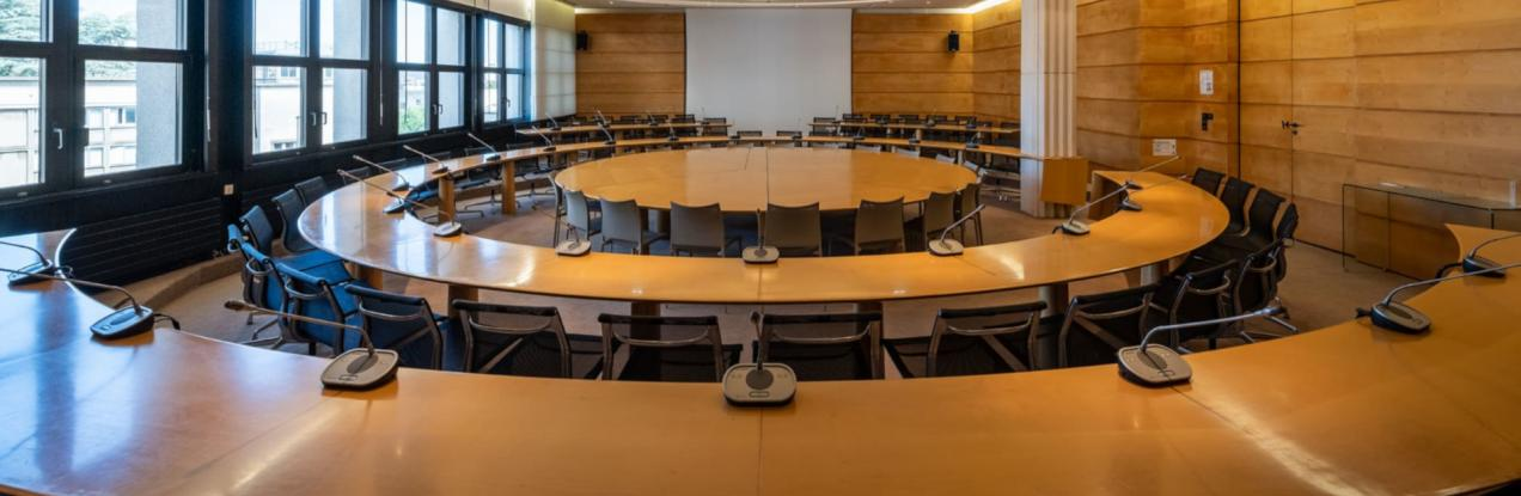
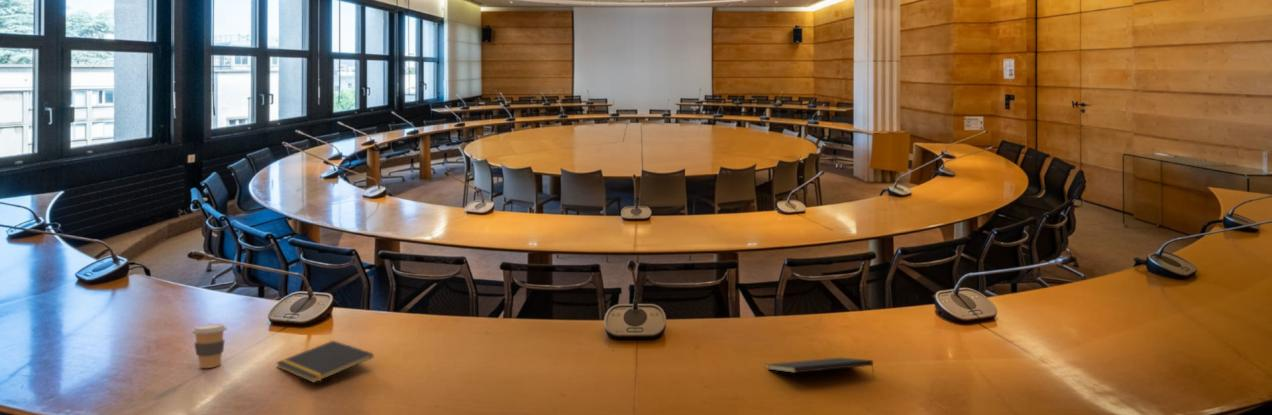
+ notepad (324, 360)
+ coffee cup (209, 345)
+ notepad (817, 364)
